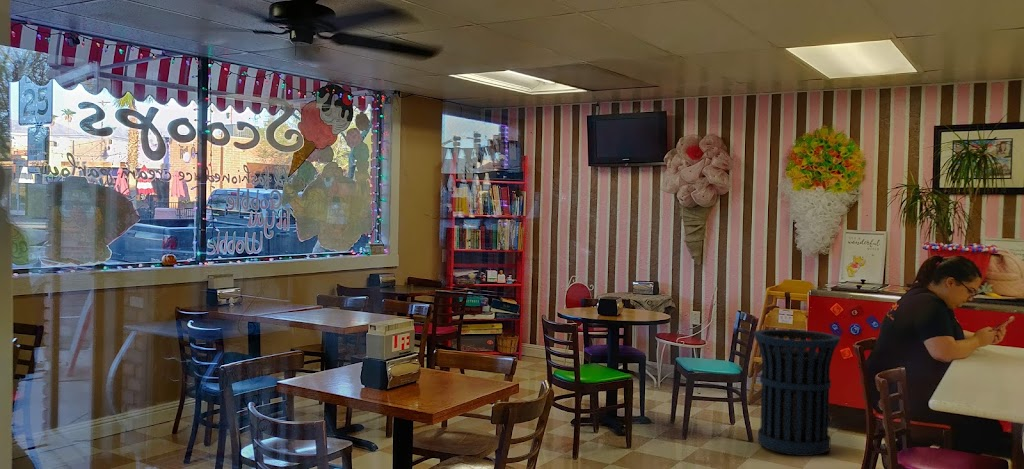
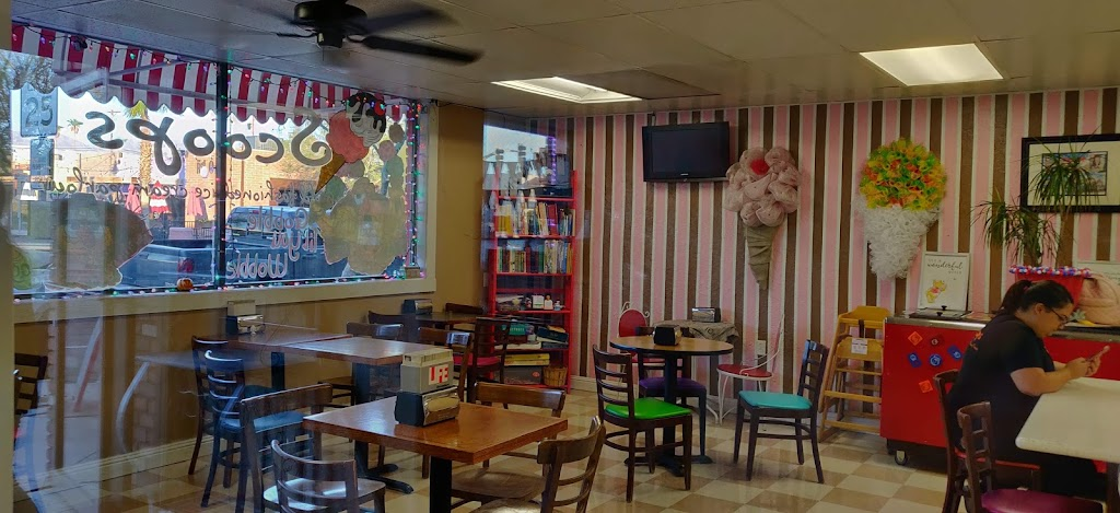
- trash can (794, 391)
